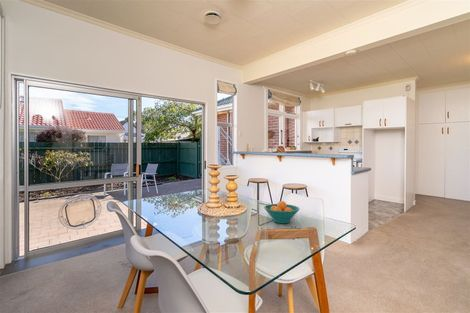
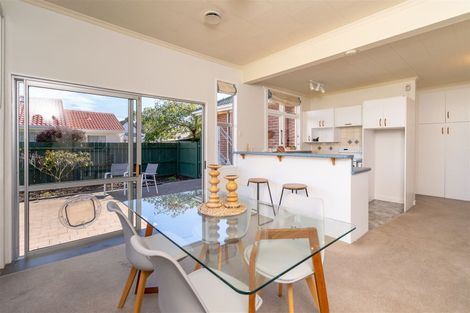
- fruit bowl (281, 211)
